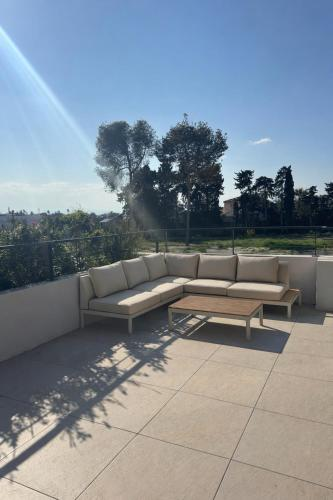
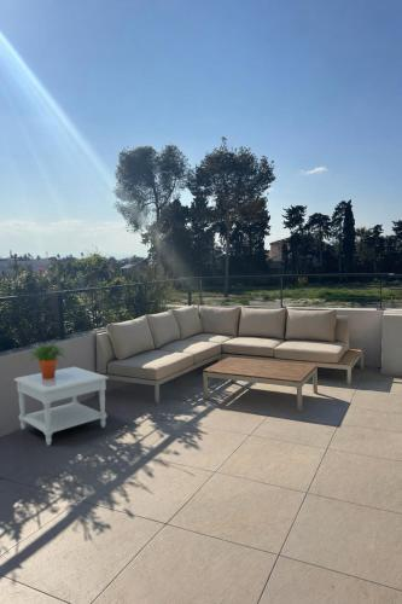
+ potted plant (47, 360)
+ side table (63, 405)
